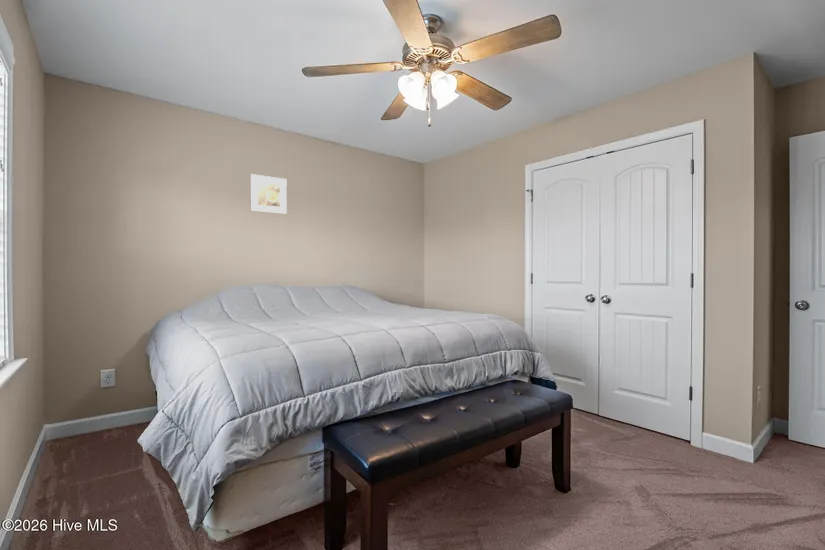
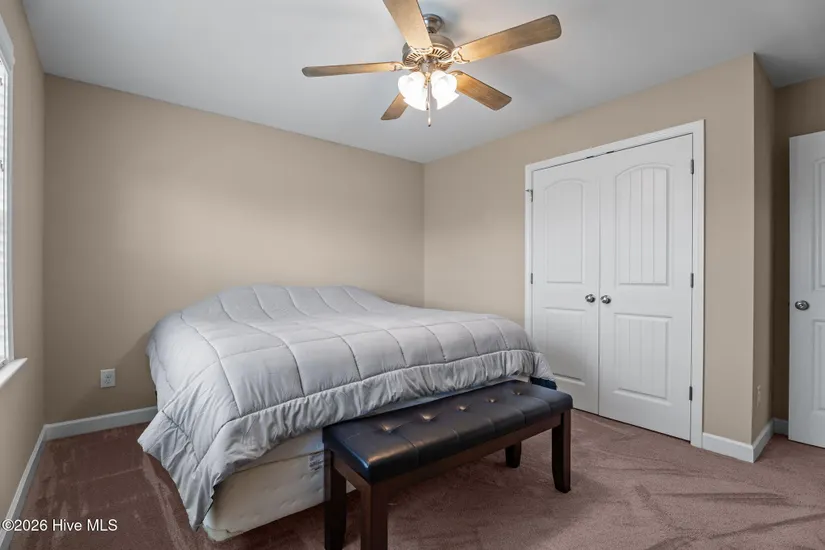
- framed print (268, 194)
